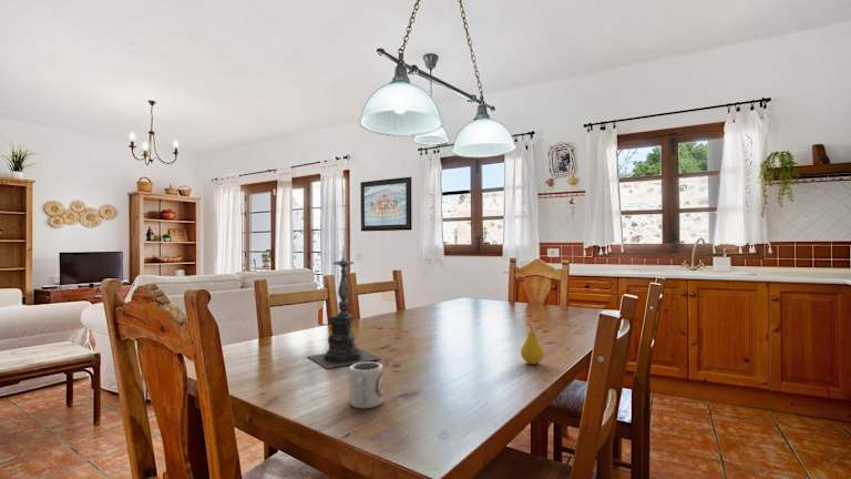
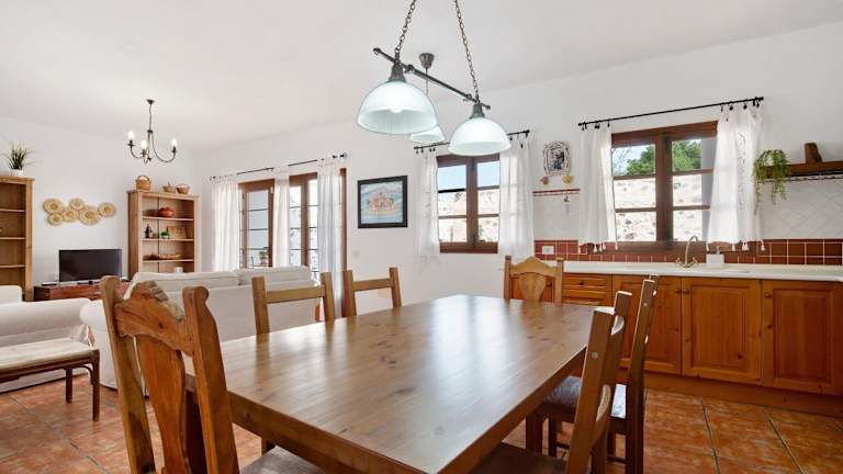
- fruit (532, 343)
- candle holder (342, 302)
- cup (365, 386)
